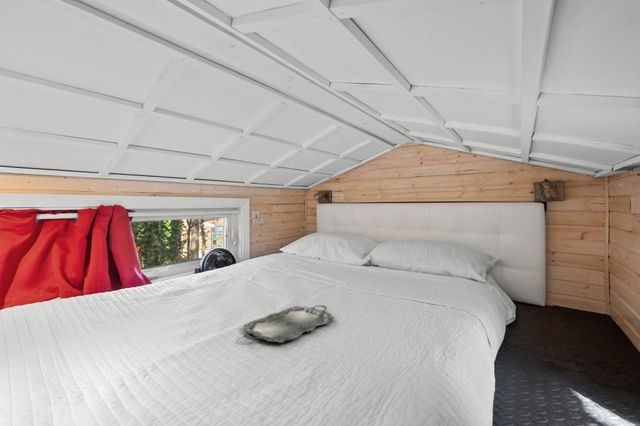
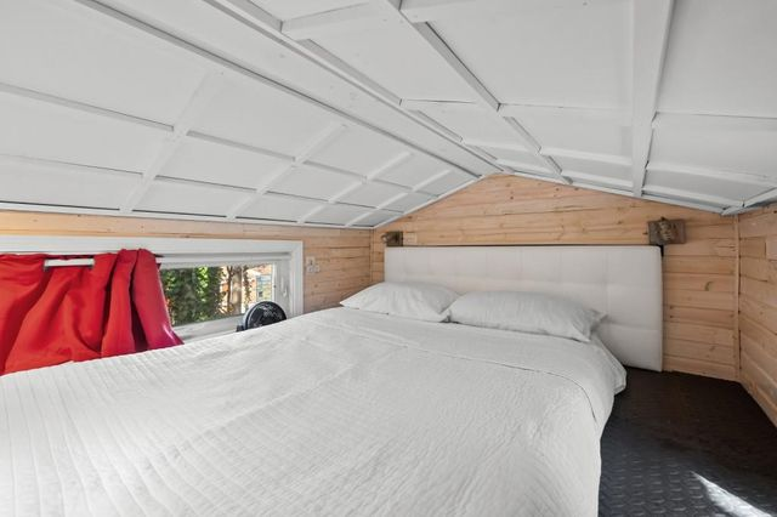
- serving tray (290, 321)
